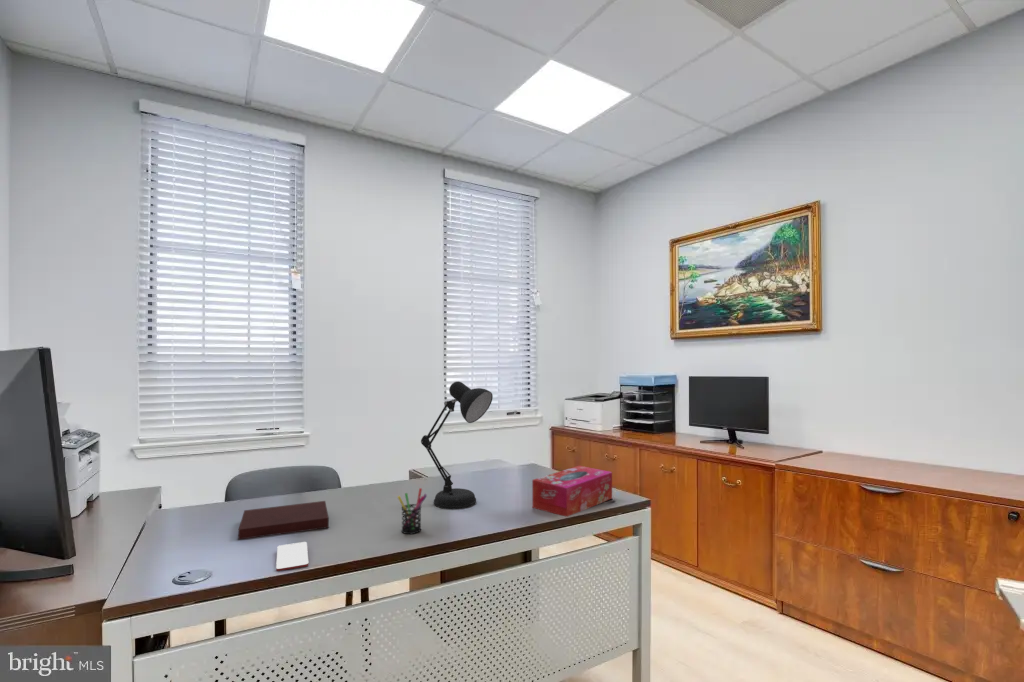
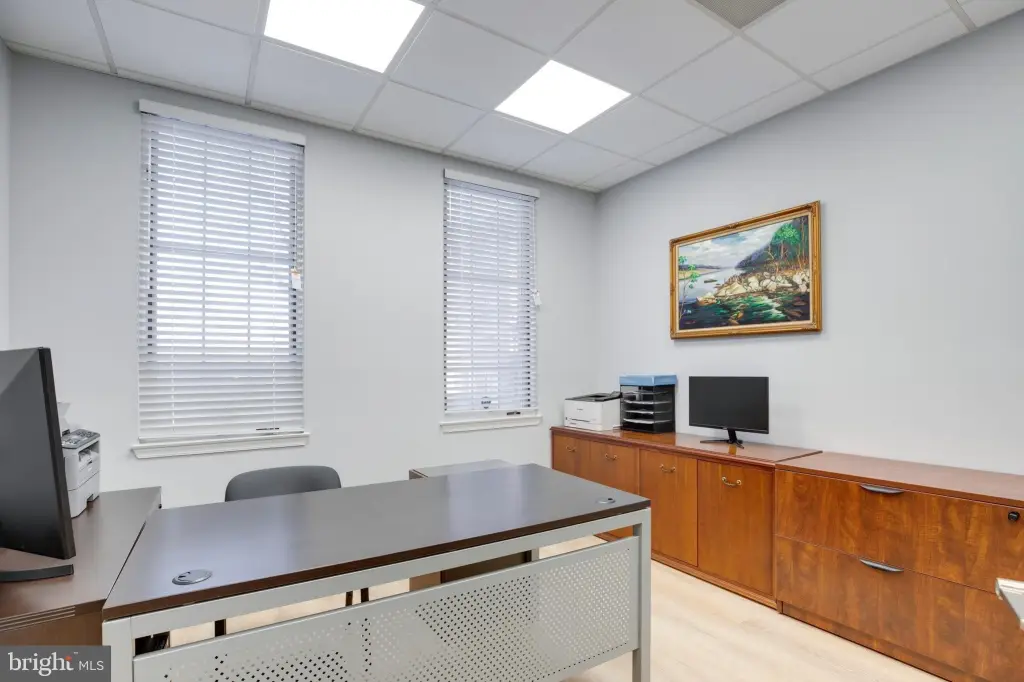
- tissue box (573, 489)
- pen holder (411, 510)
- desk lamp (438, 431)
- notebook (285, 518)
- smartphone (292, 555)
